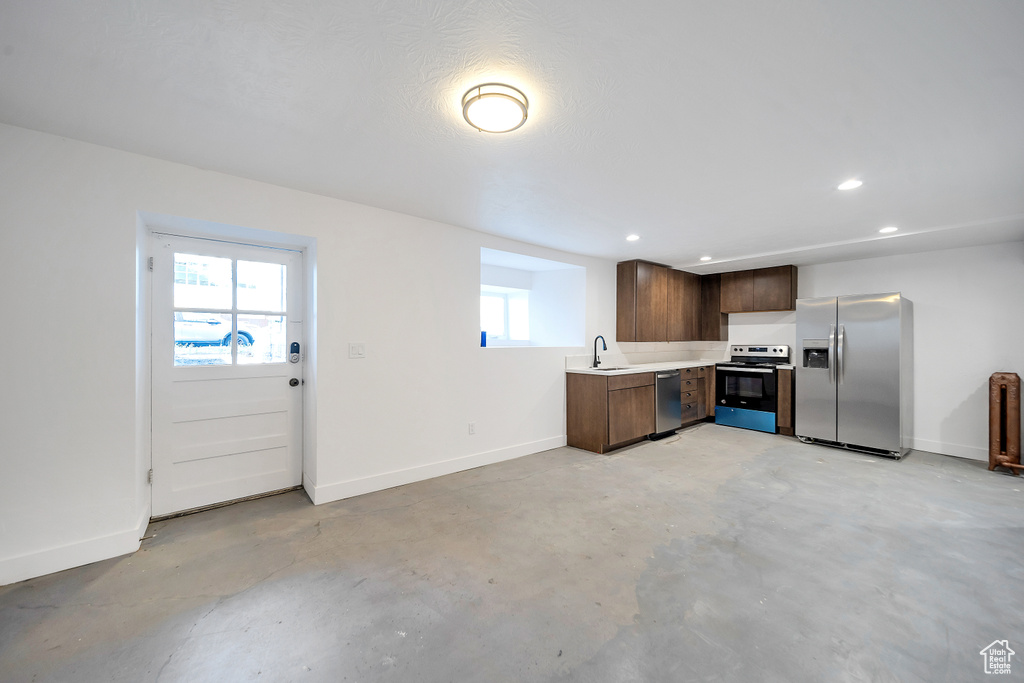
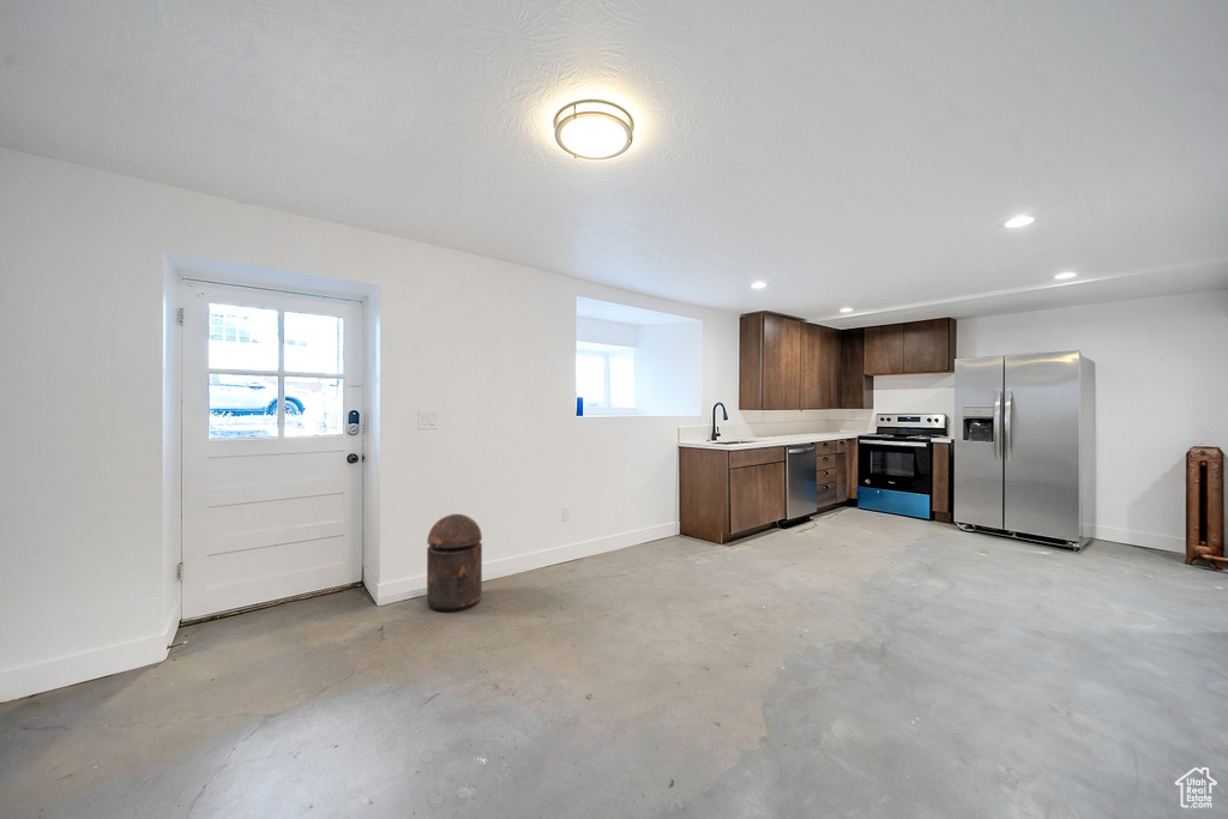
+ trash can (455, 558)
